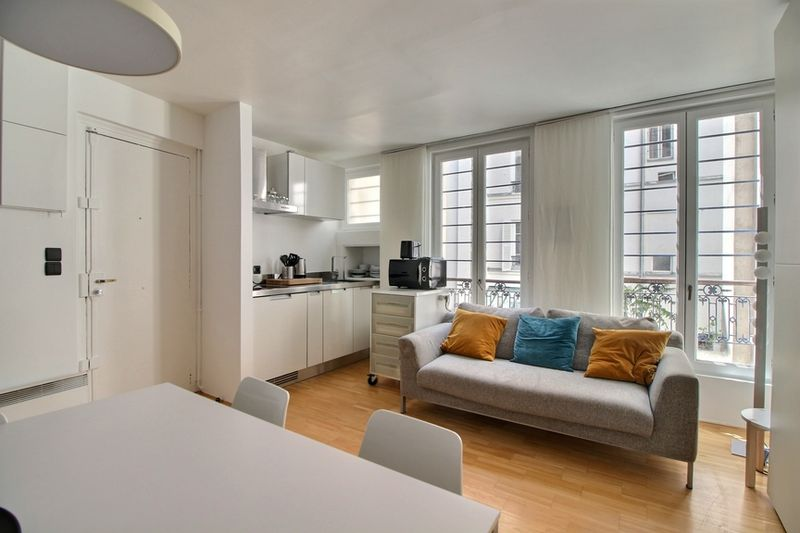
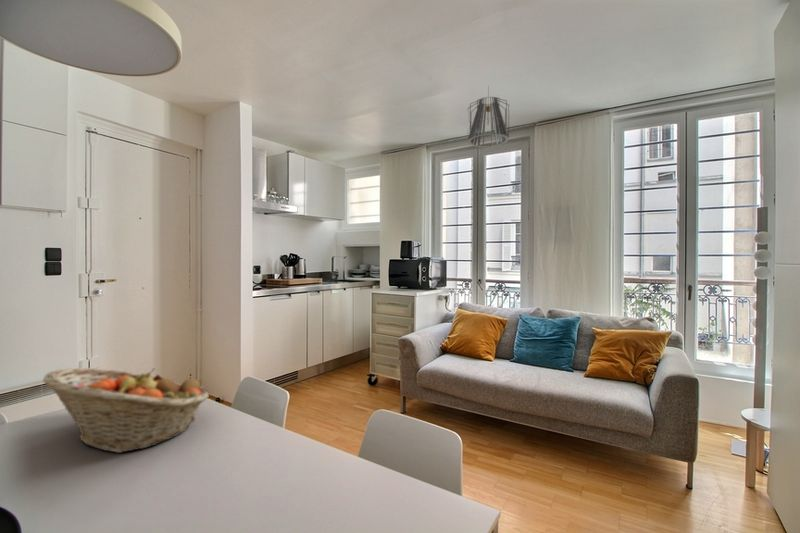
+ pendant light (488, 113)
+ fruit basket (131, 397)
